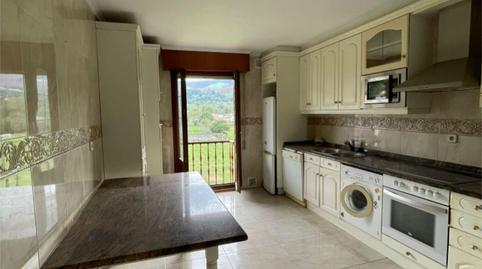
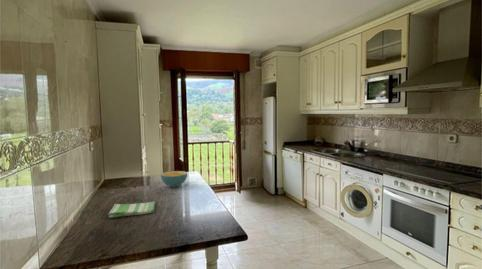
+ dish towel (133, 208)
+ cereal bowl (174, 179)
